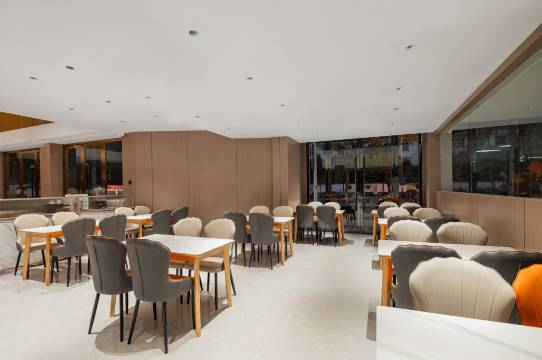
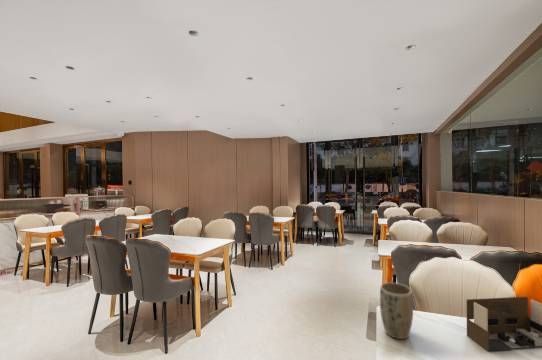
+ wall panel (508, 322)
+ plant pot (396, 310)
